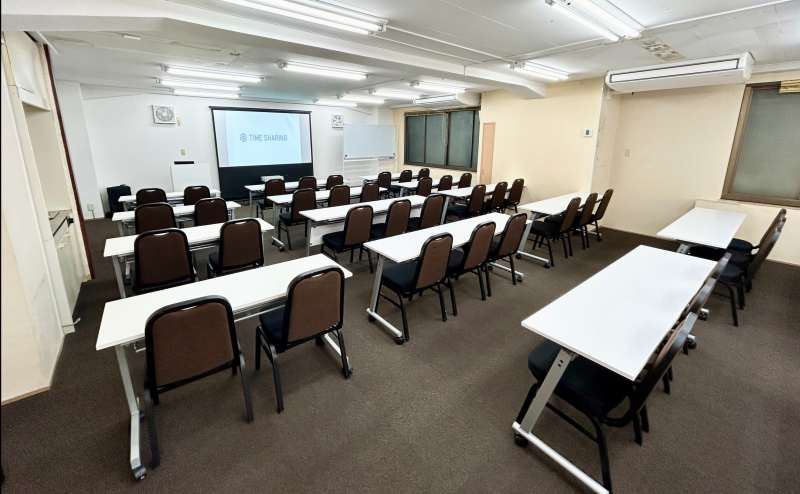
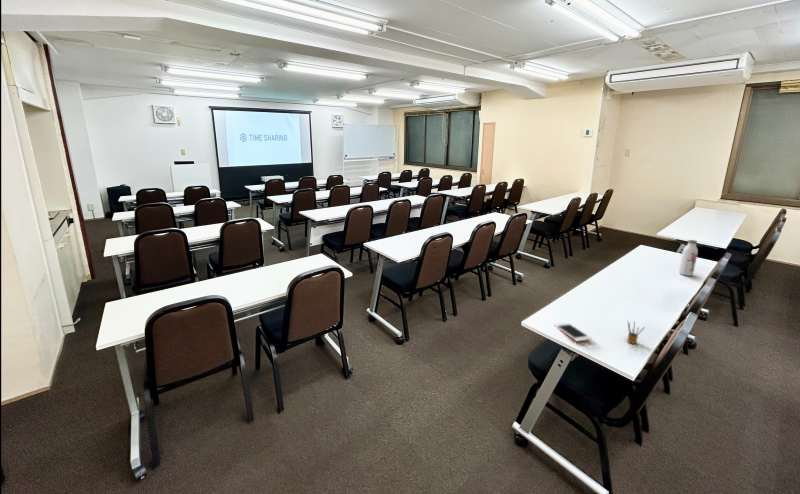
+ cell phone (571, 331)
+ pencil box (634, 332)
+ water bottle (689, 257)
